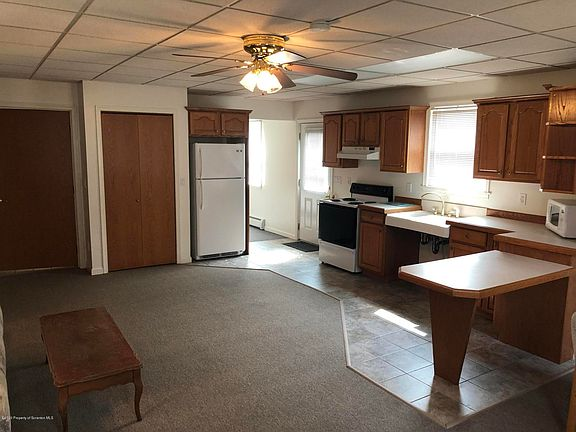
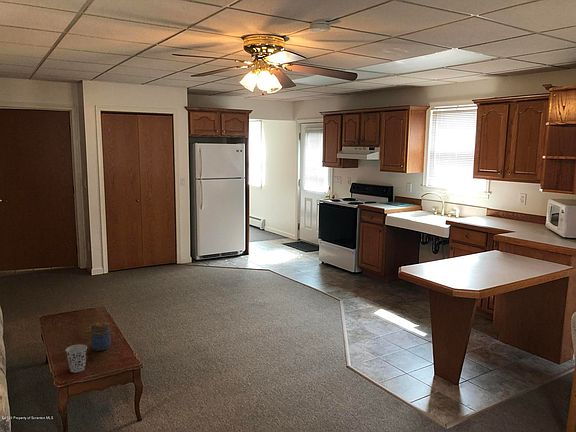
+ jar (100, 335)
+ cup (76, 358)
